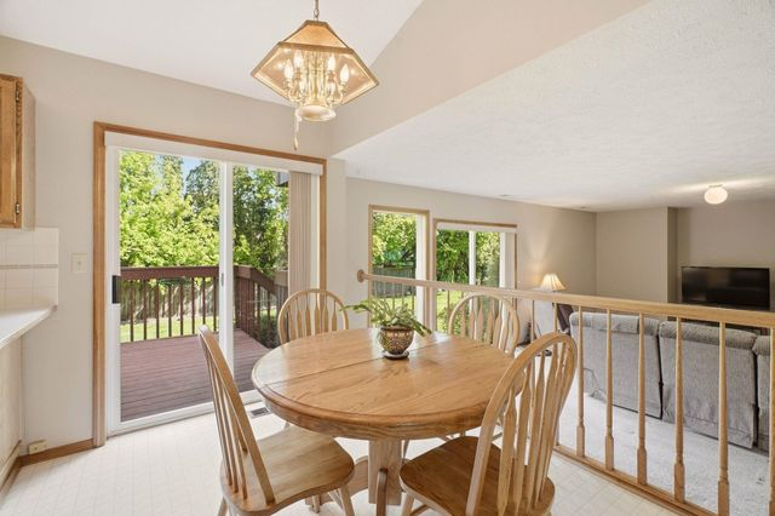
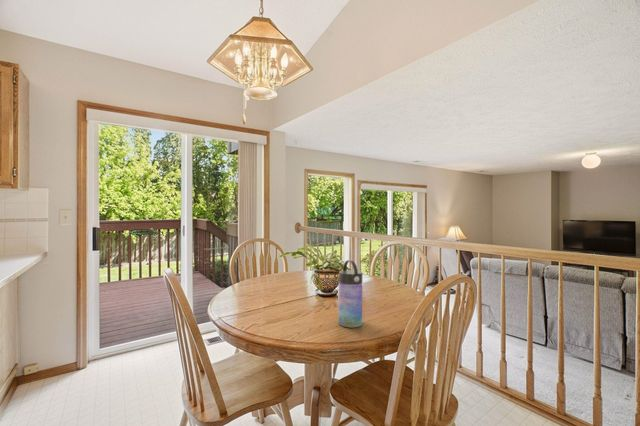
+ water bottle (350, 291)
